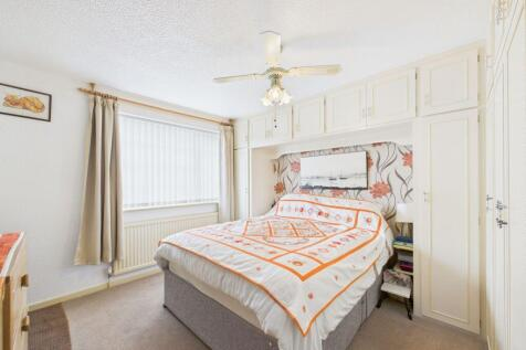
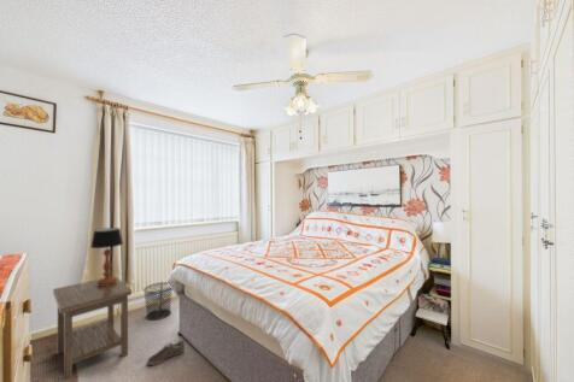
+ table lamp (107, 255)
+ side table (93, 324)
+ waste bin (158, 300)
+ sneaker (166, 349)
